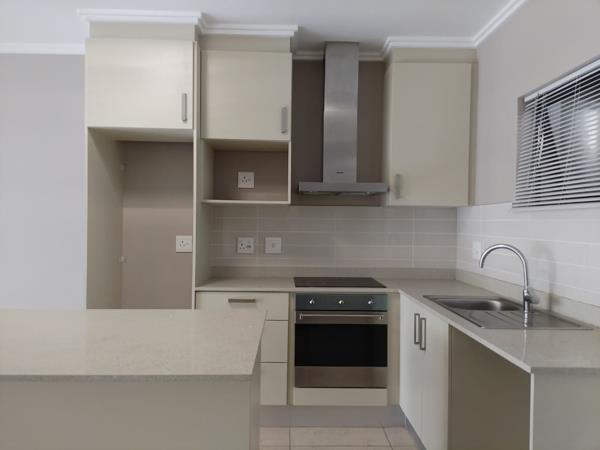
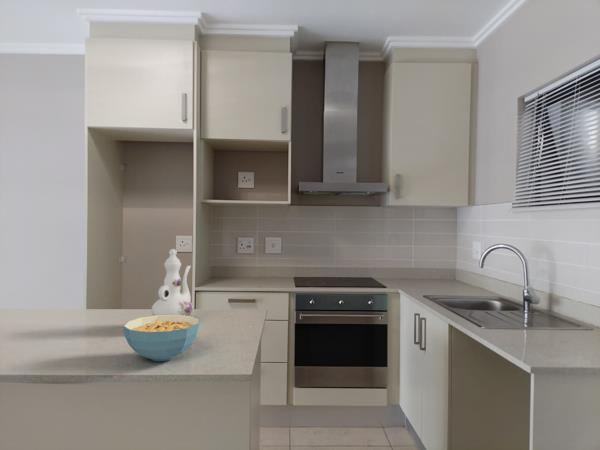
+ chinaware (175, 287)
+ cereal bowl (162, 340)
